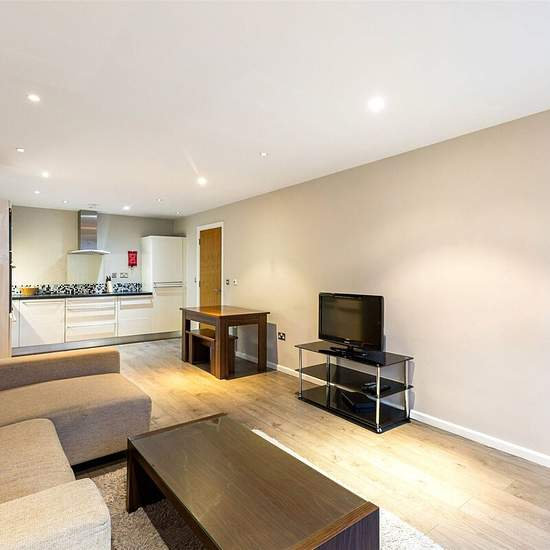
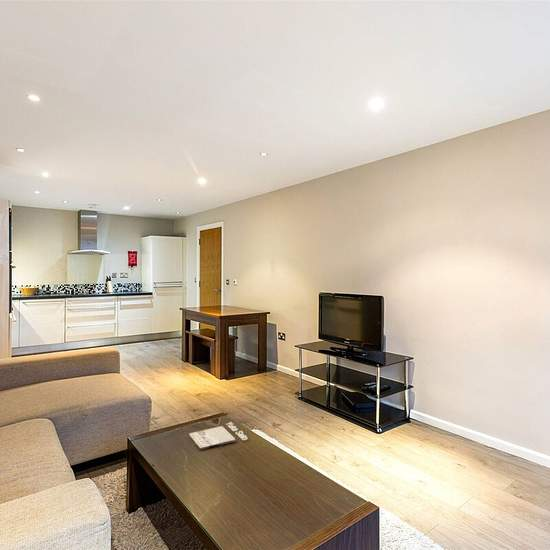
+ magazine (217, 434)
